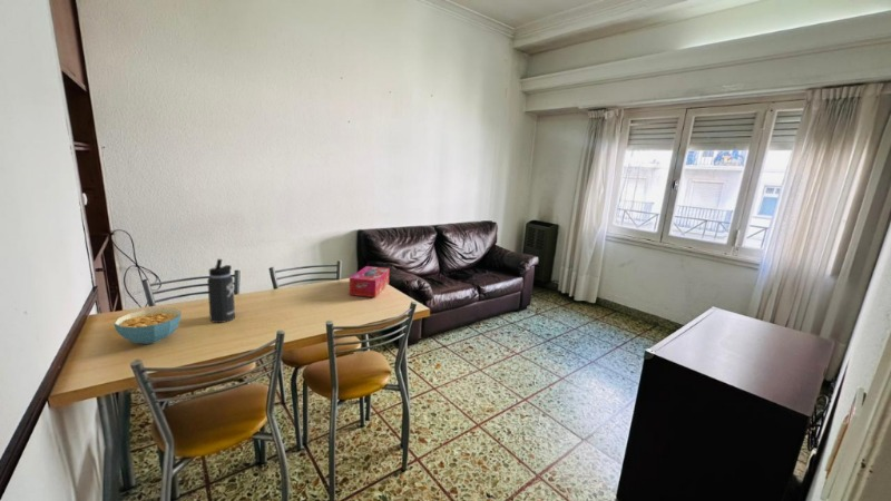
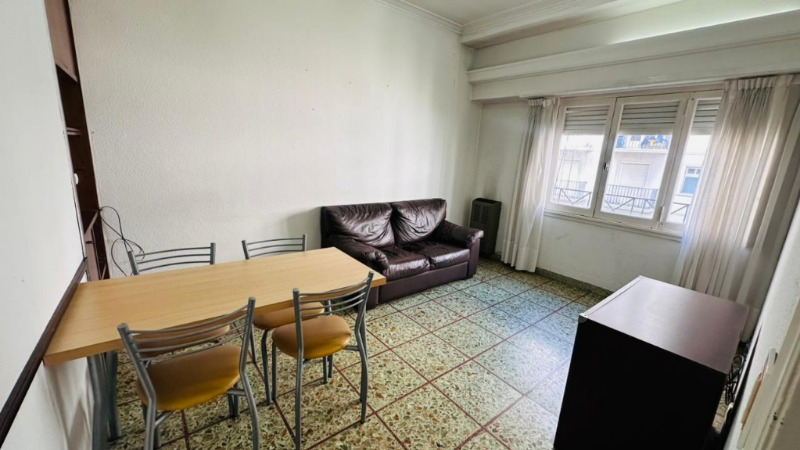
- thermos bottle (222, 288)
- cereal bowl (150, 328)
- tissue box (370, 281)
